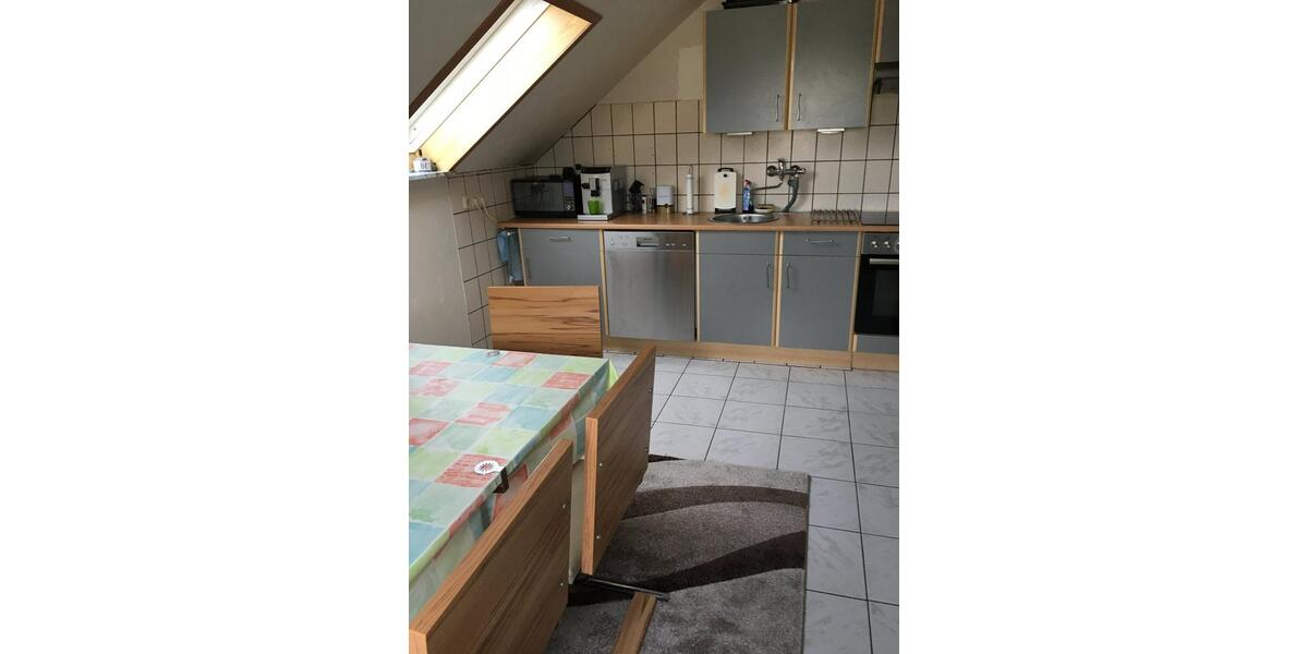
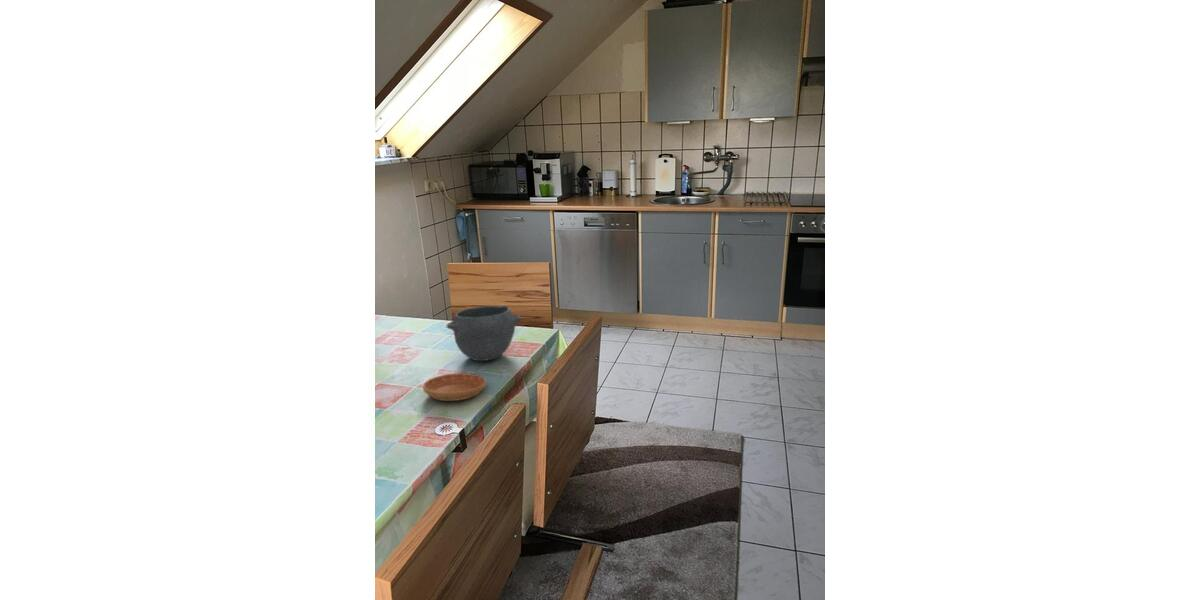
+ saucer (455, 387)
+ bowl (485, 332)
